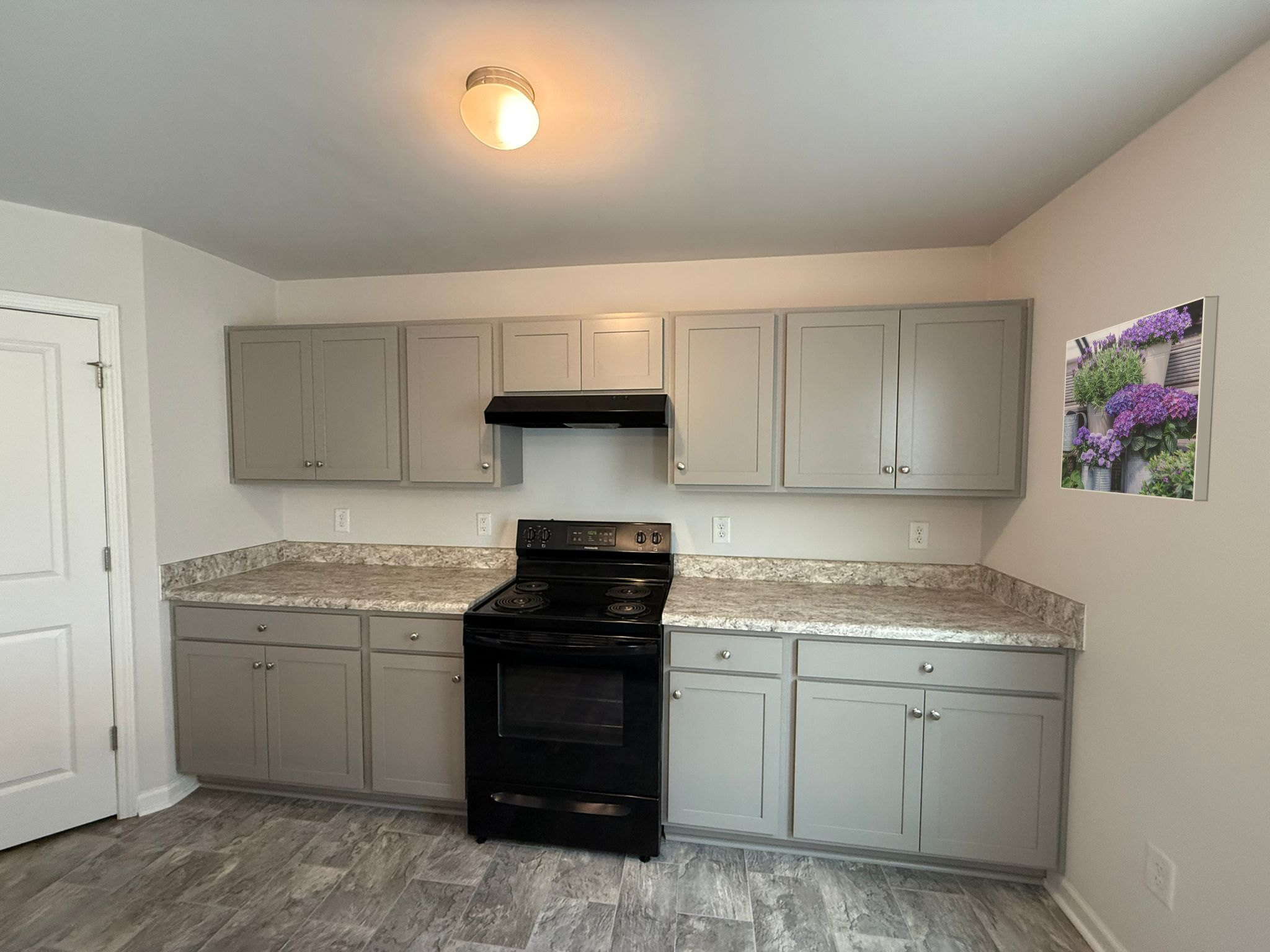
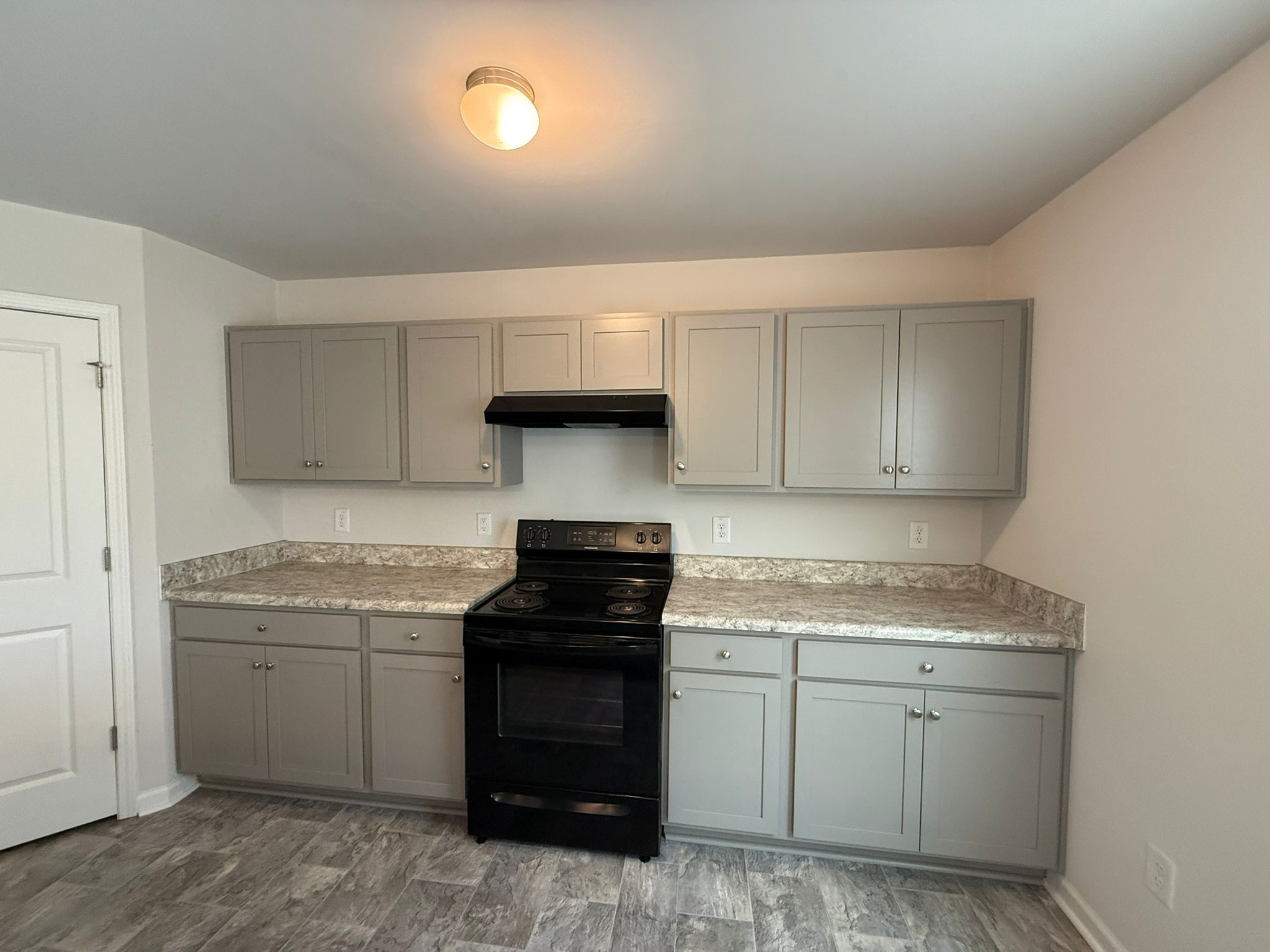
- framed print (1126, 408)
